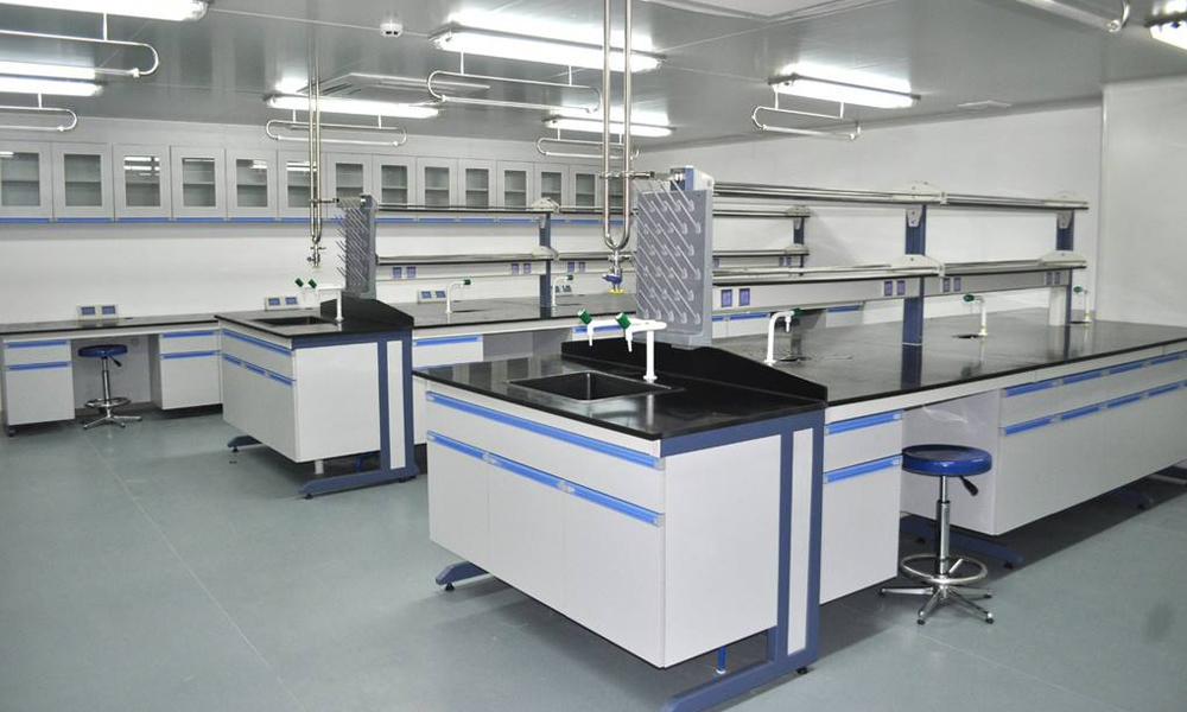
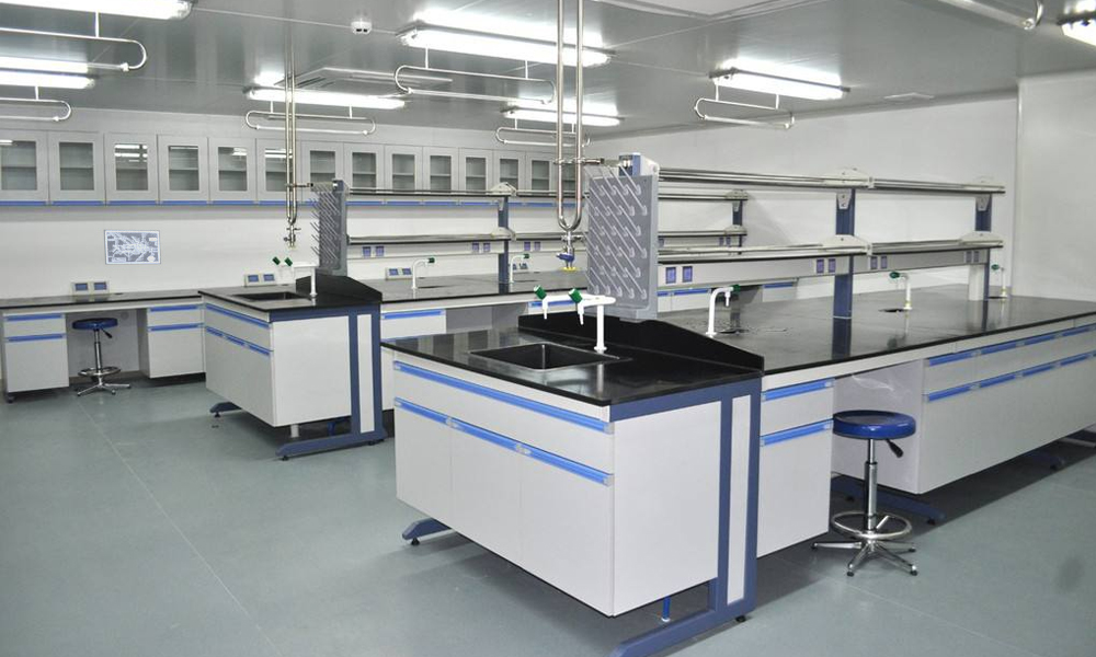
+ wall art (133, 246)
